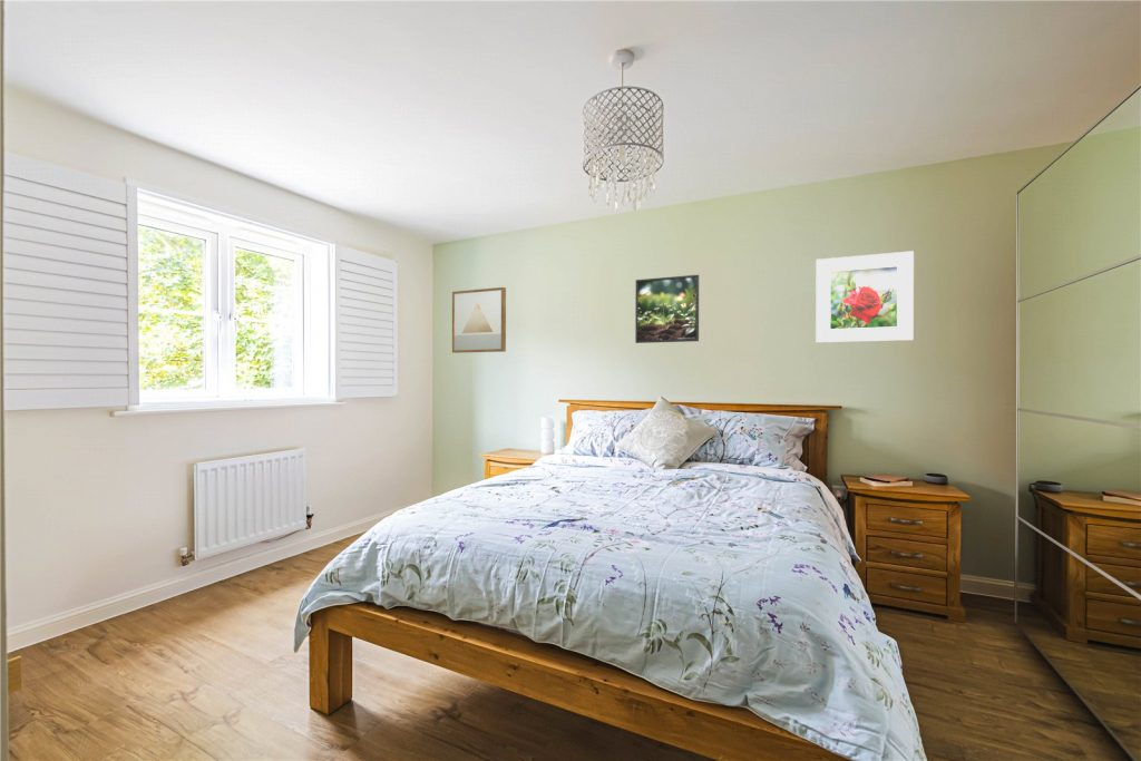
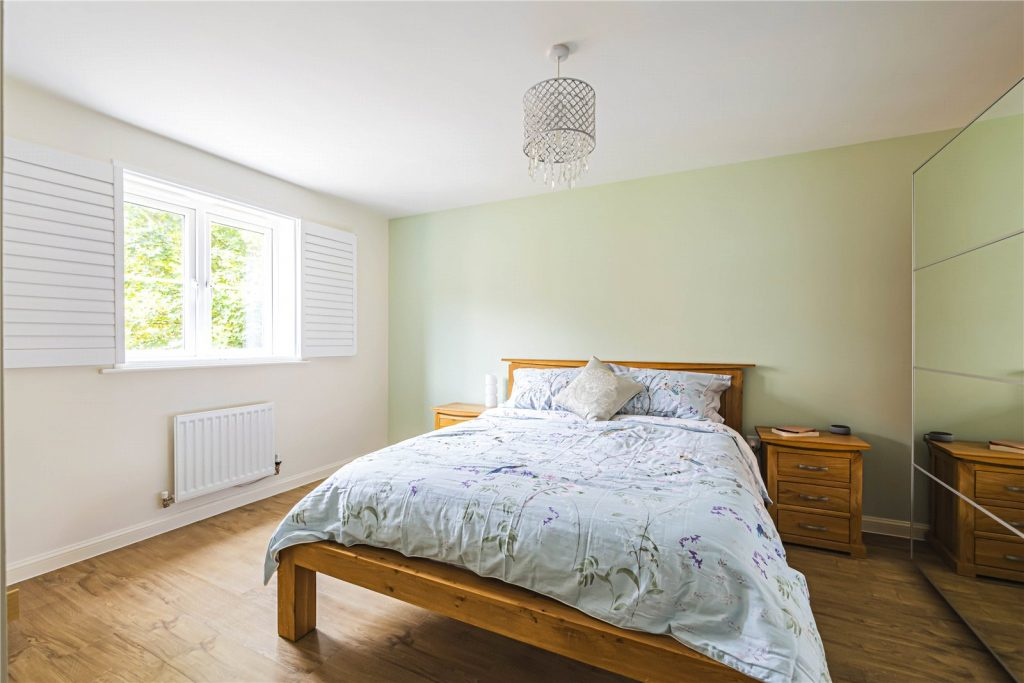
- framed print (666, 310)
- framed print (862, 297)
- wall art (478, 321)
